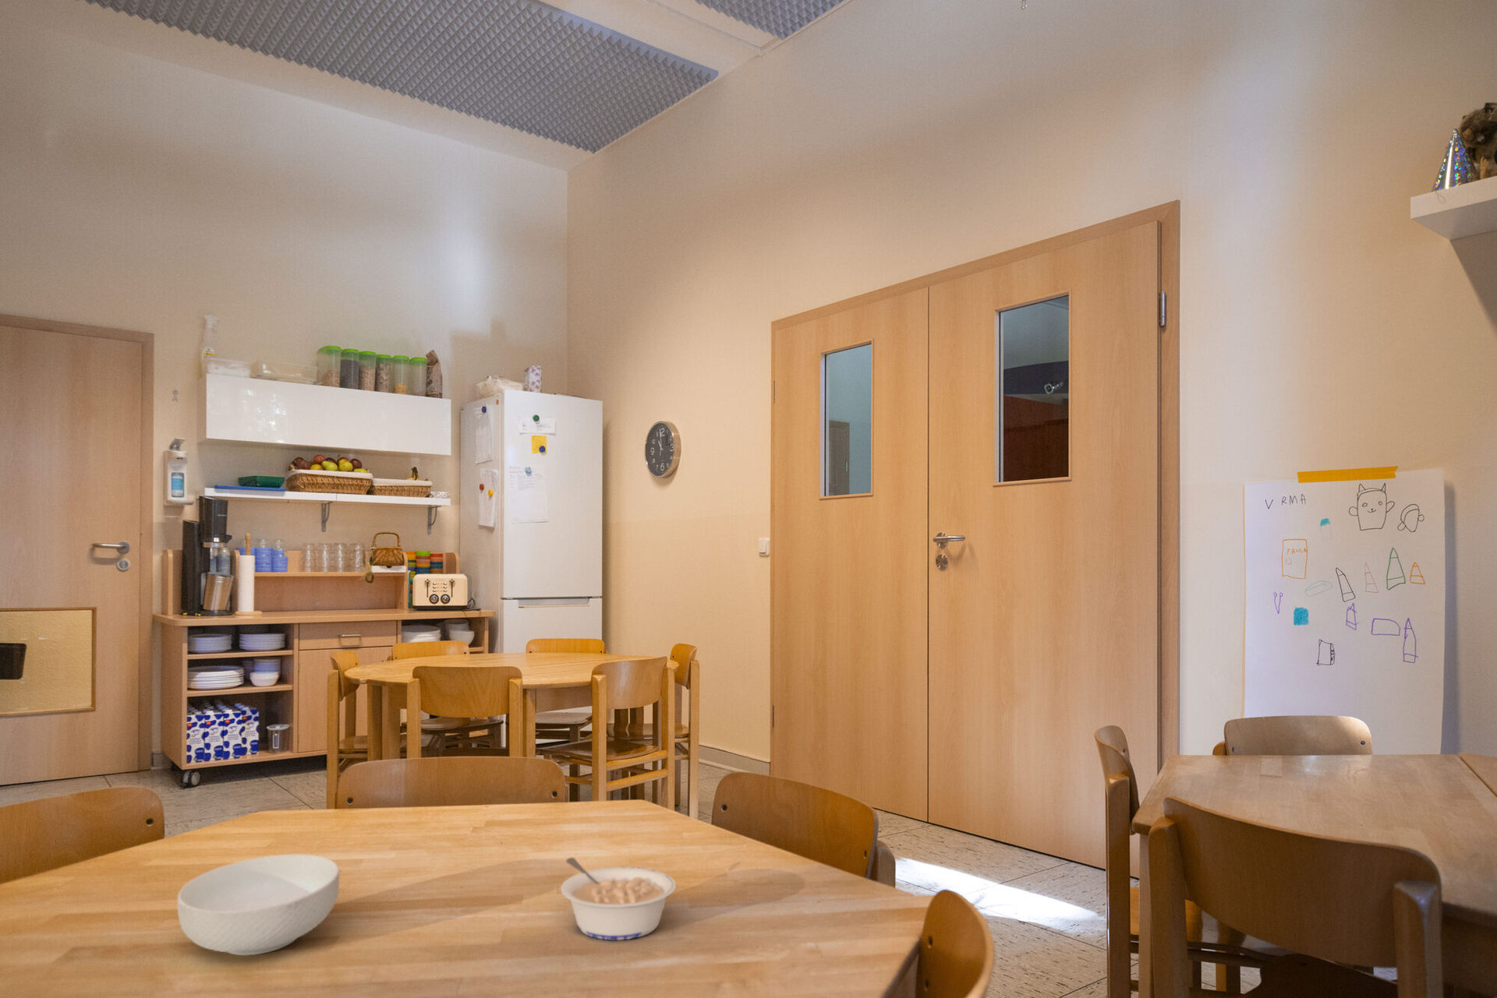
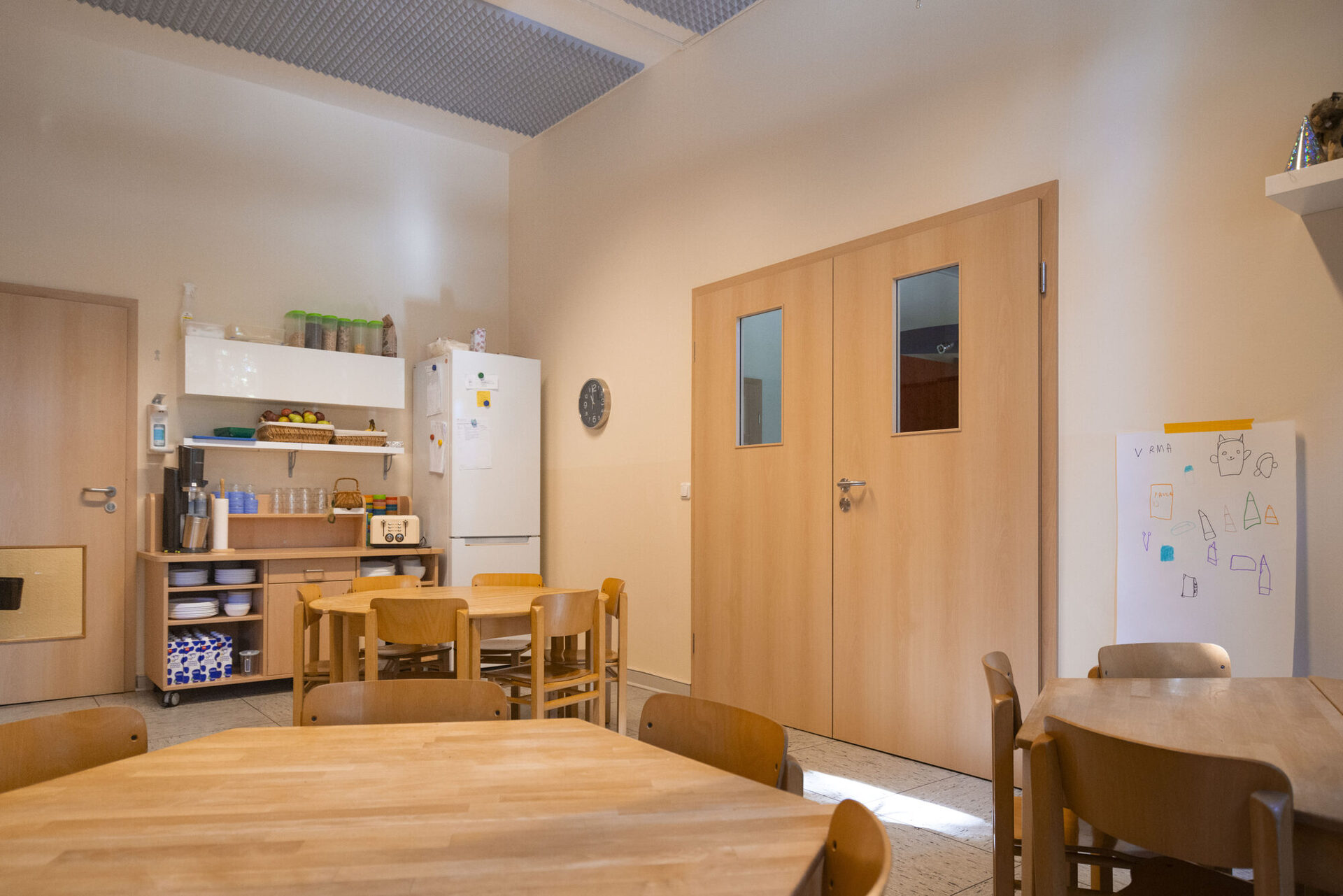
- legume (613, 901)
- cereal bowl (261, 909)
